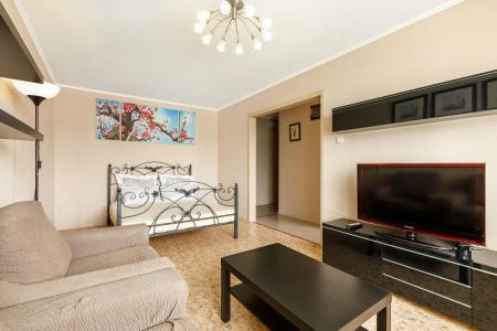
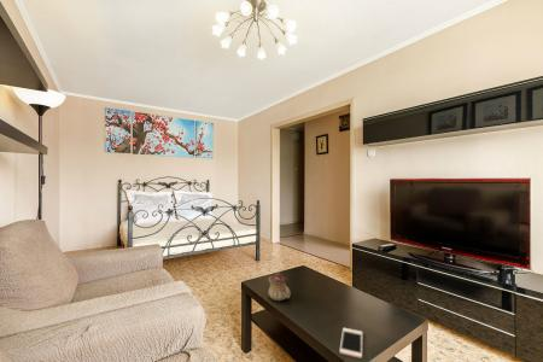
+ cell phone (351, 341)
+ teapot (279, 285)
